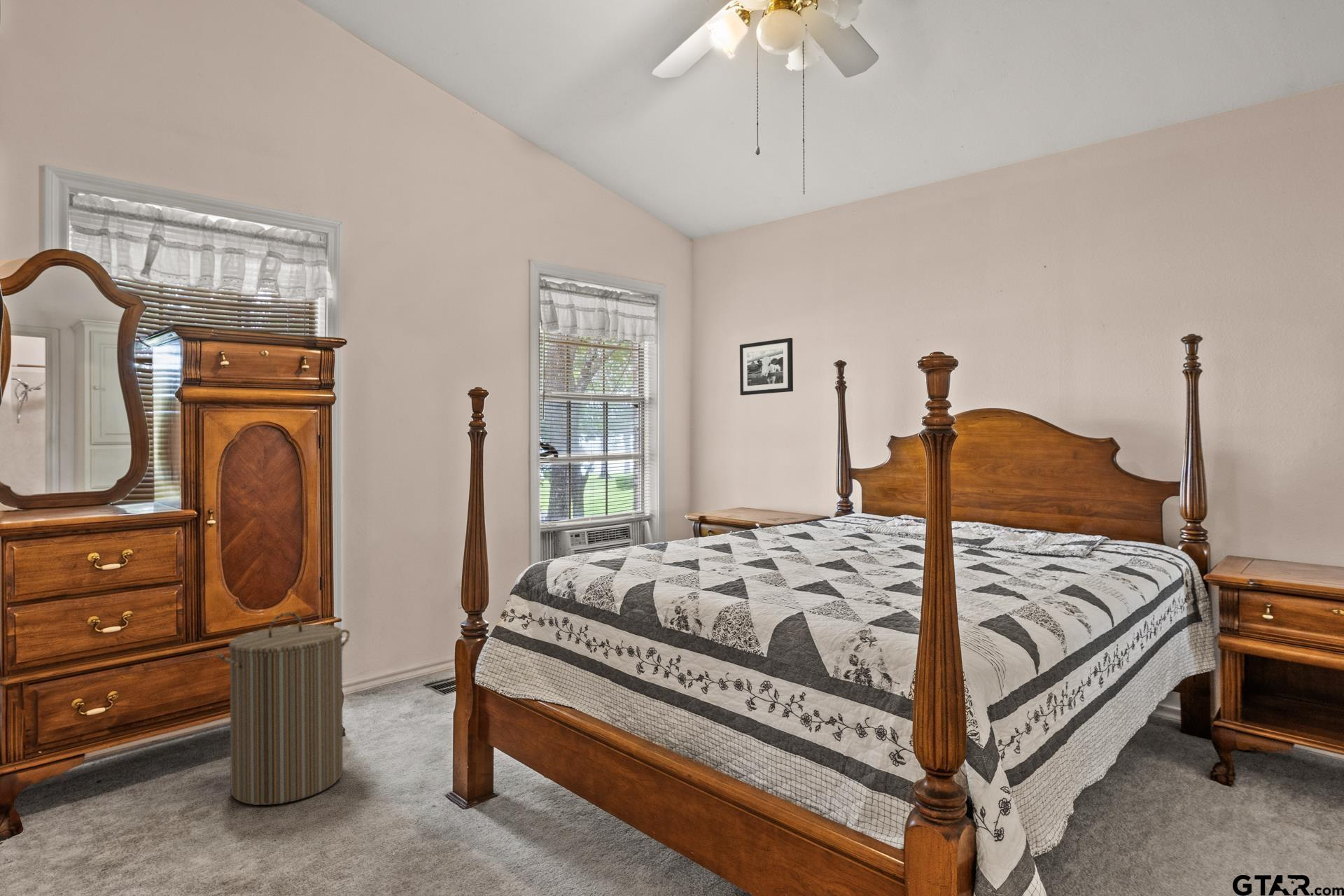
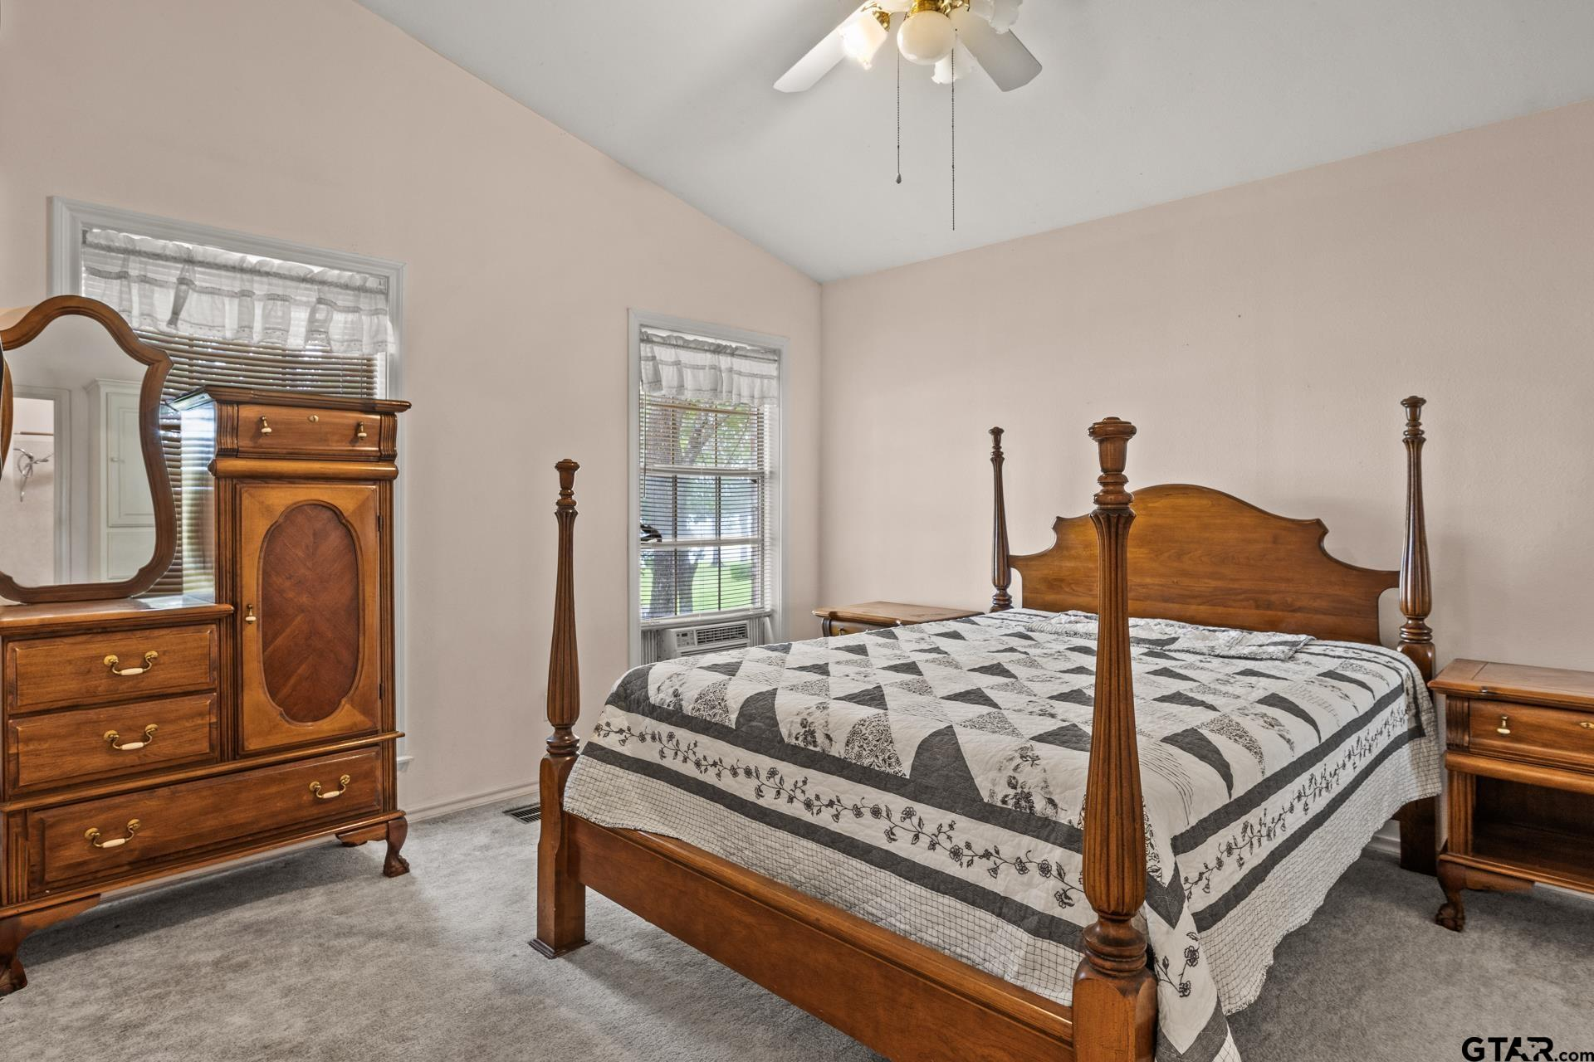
- picture frame (765, 367)
- laundry hamper (288, 697)
